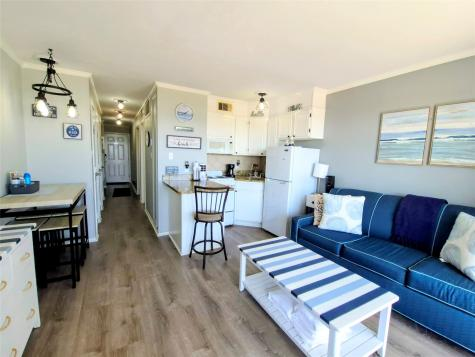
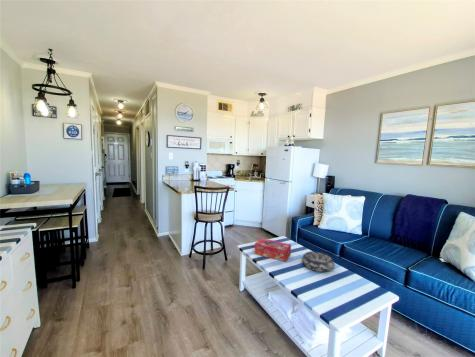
+ decorative bowl (317, 261)
+ tissue box (272, 249)
